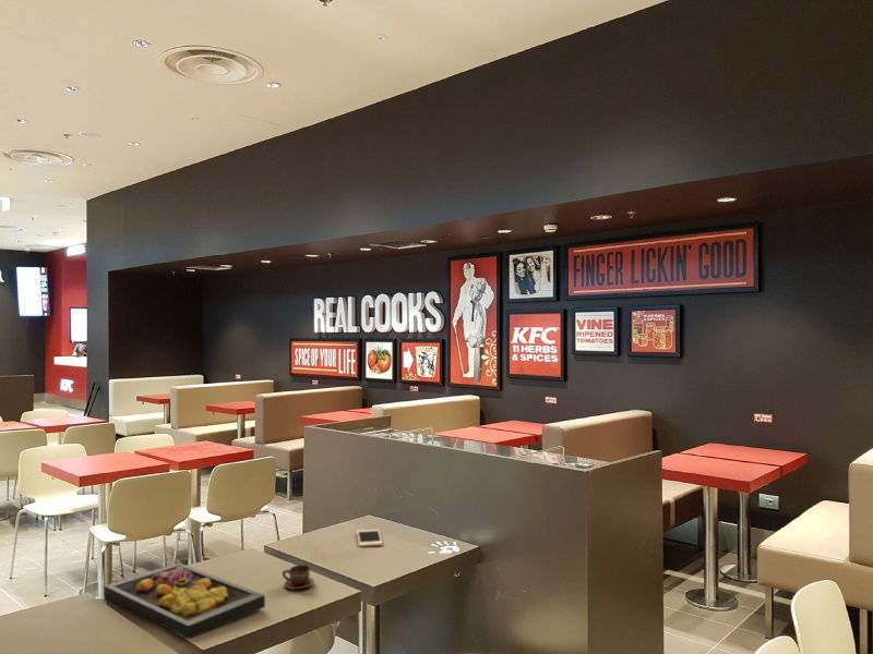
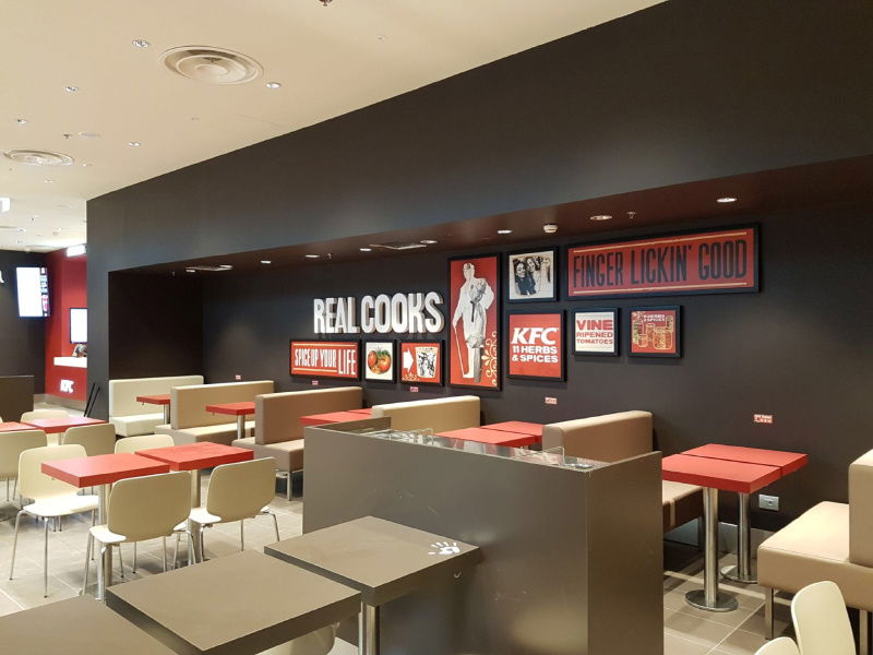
- cup (298, 576)
- cell phone (369, 537)
- food tray (182, 592)
